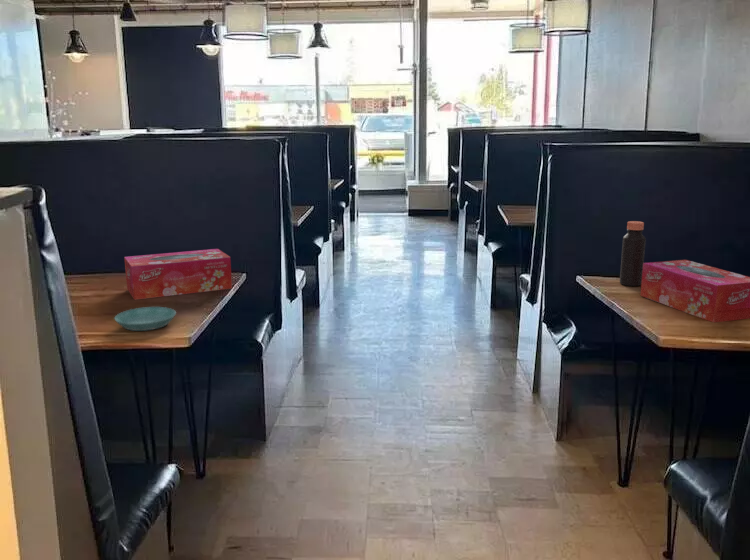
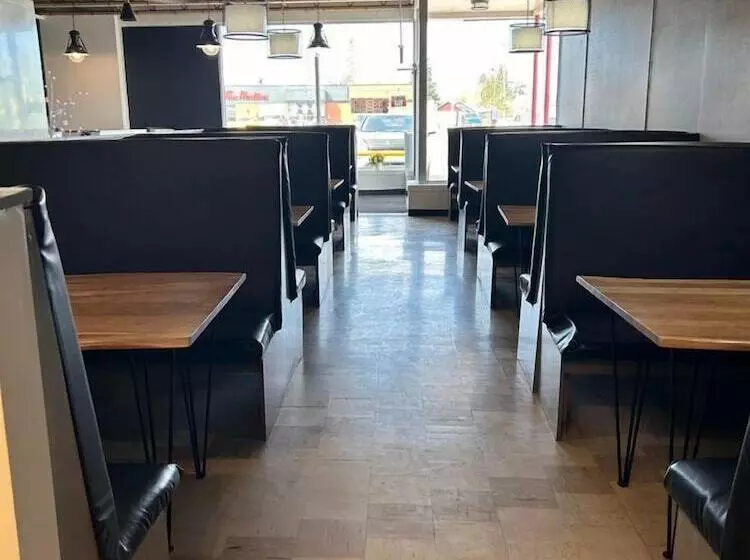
- tissue box (698, 288)
- saucer (146, 319)
- bottle (633, 253)
- tissue box (178, 272)
